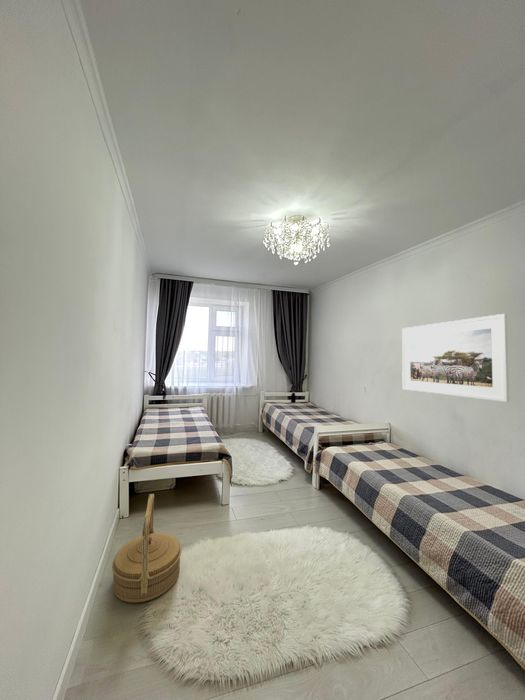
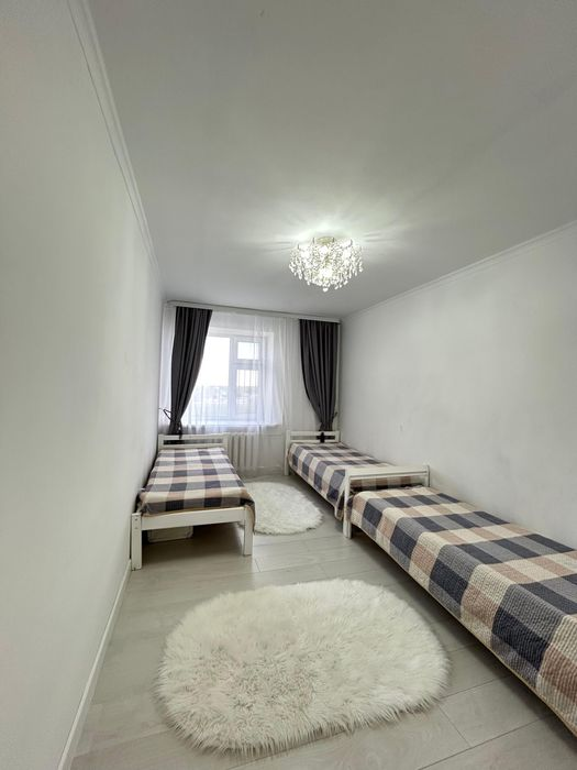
- woven basket (148, 541)
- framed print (445, 358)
